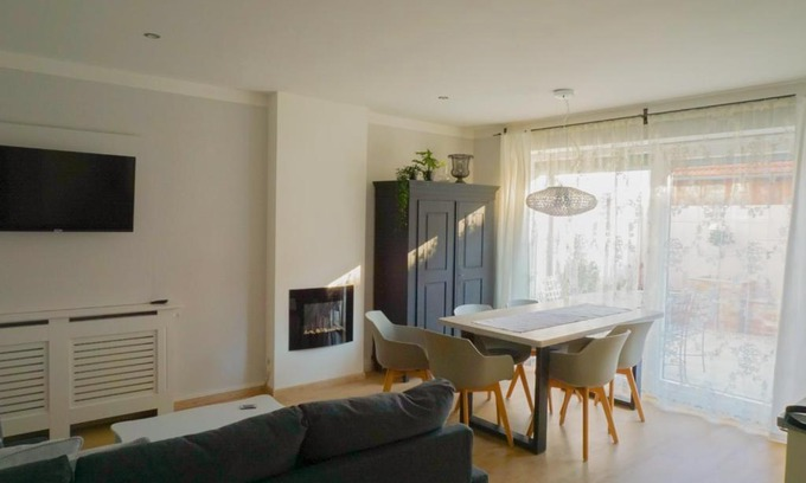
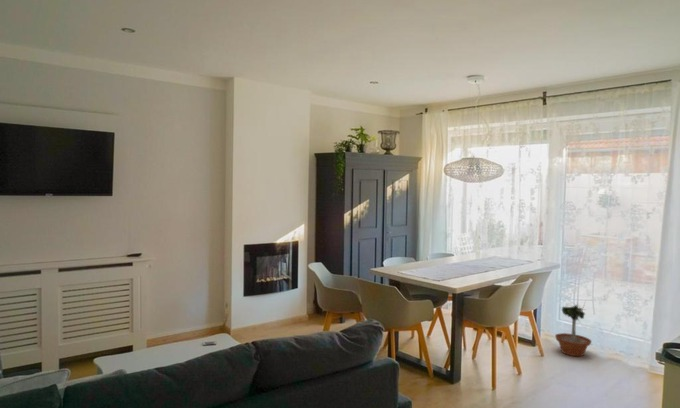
+ potted tree (573, 326)
